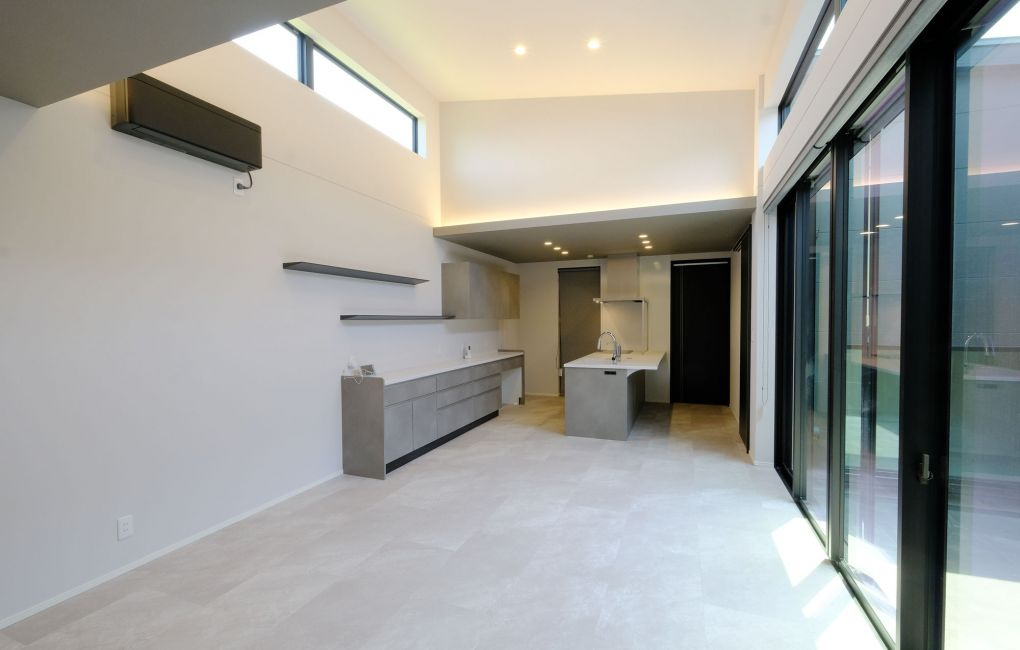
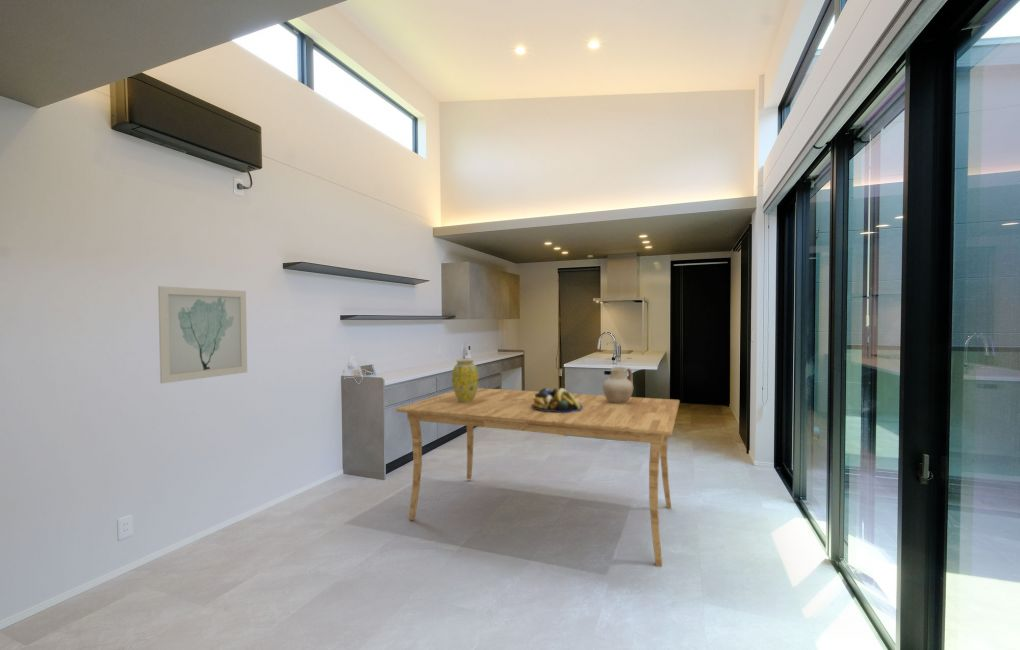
+ dining table (543, 432)
+ ceramic pitcher (618, 384)
+ vase (465, 380)
+ fruit bowl (557, 397)
+ wall art (206, 333)
